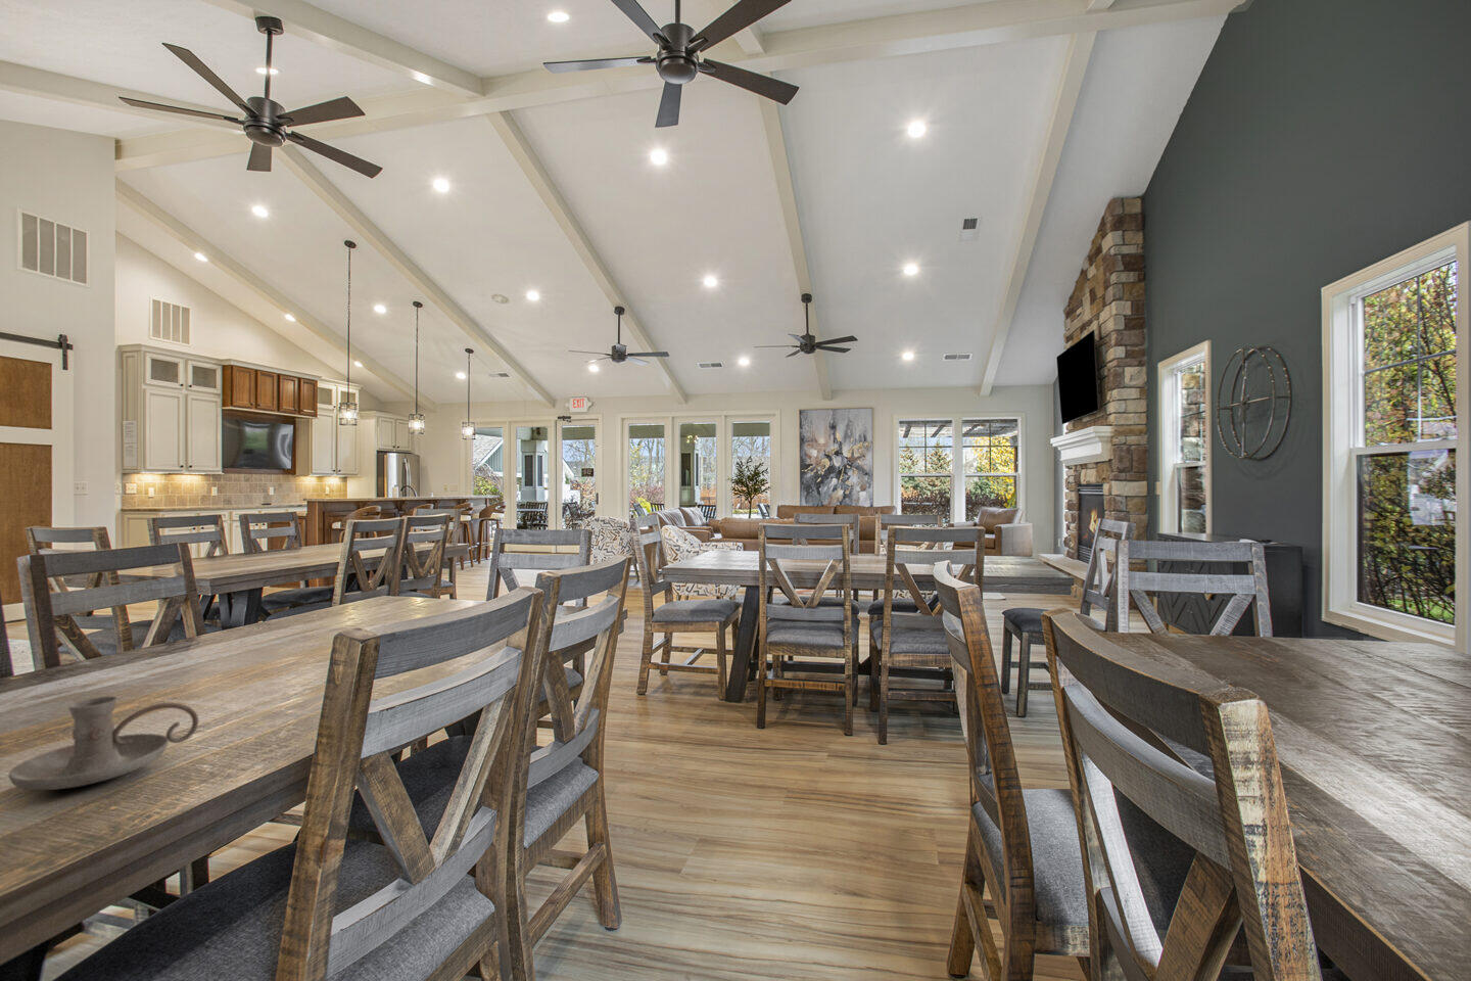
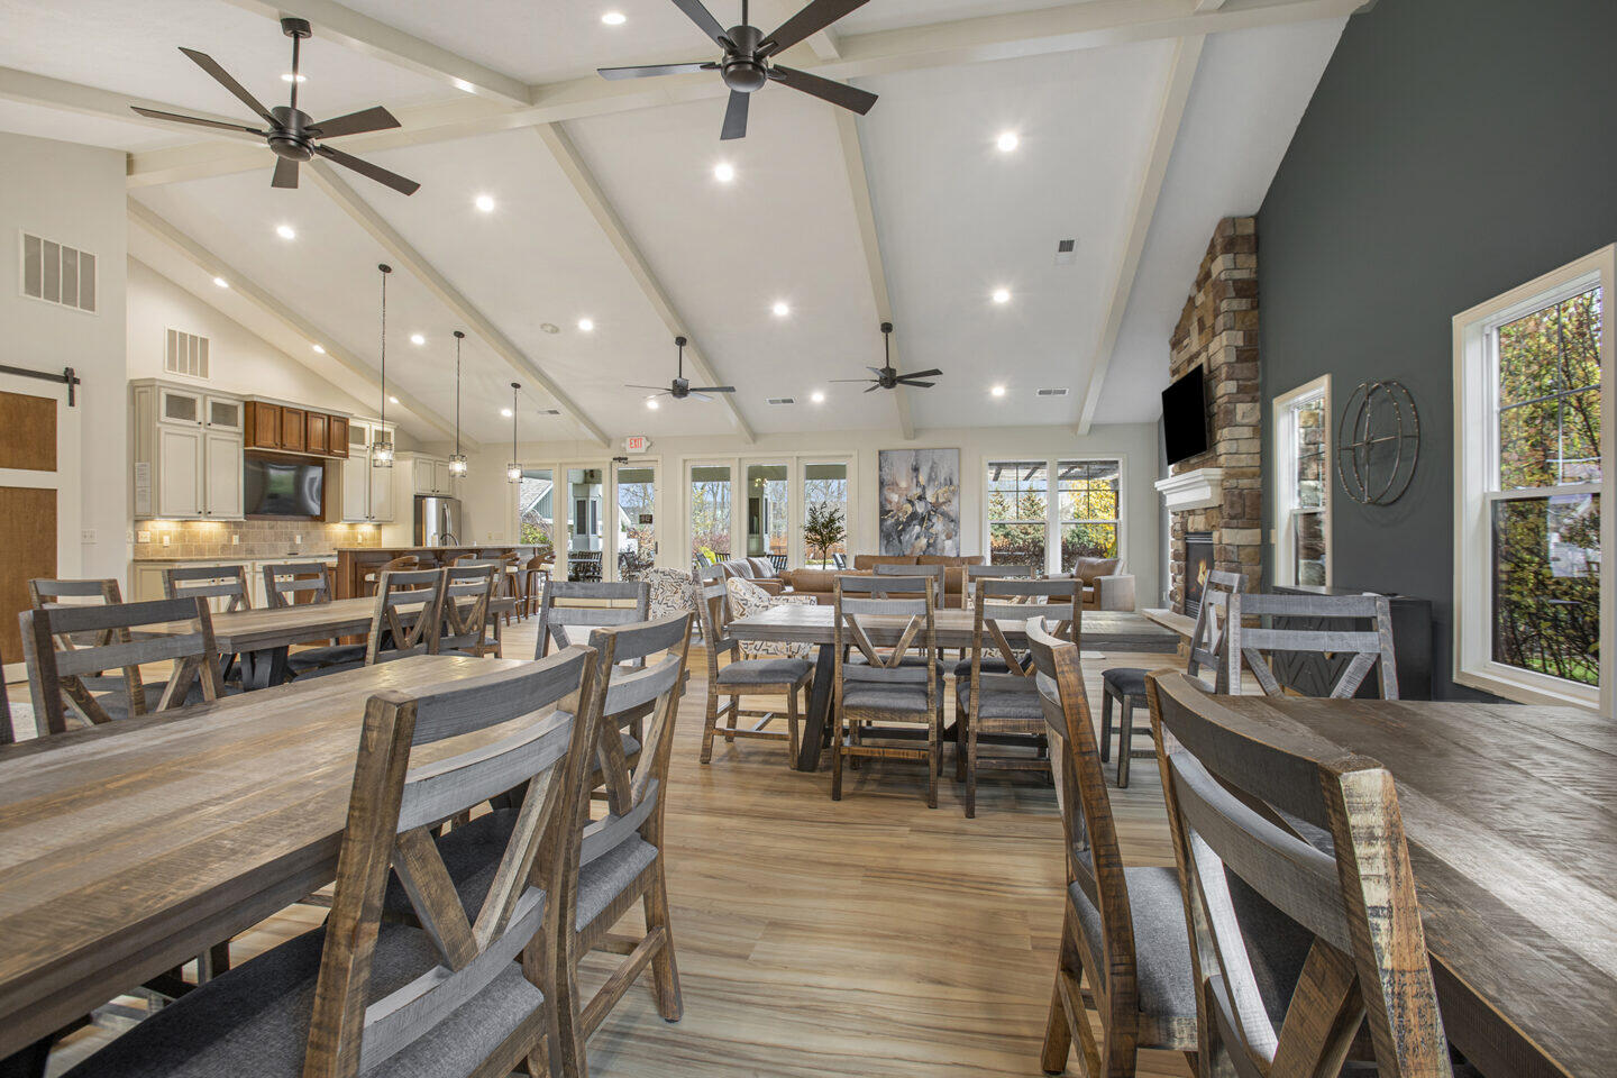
- candle holder (112, 734)
